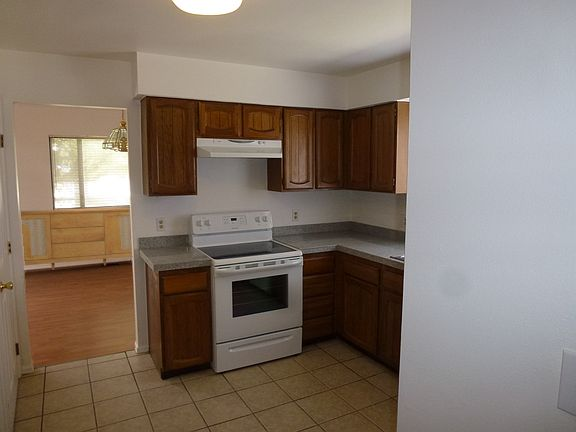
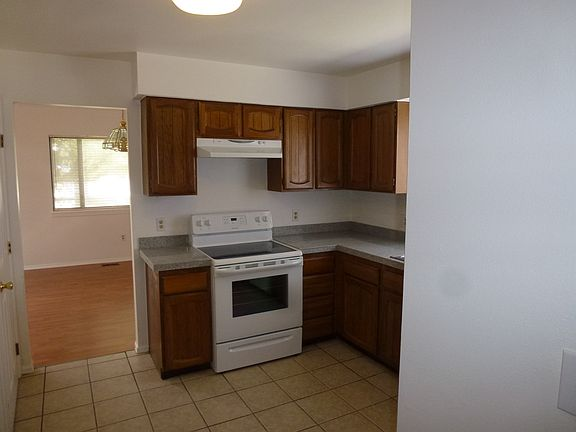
- sideboard (78, 239)
